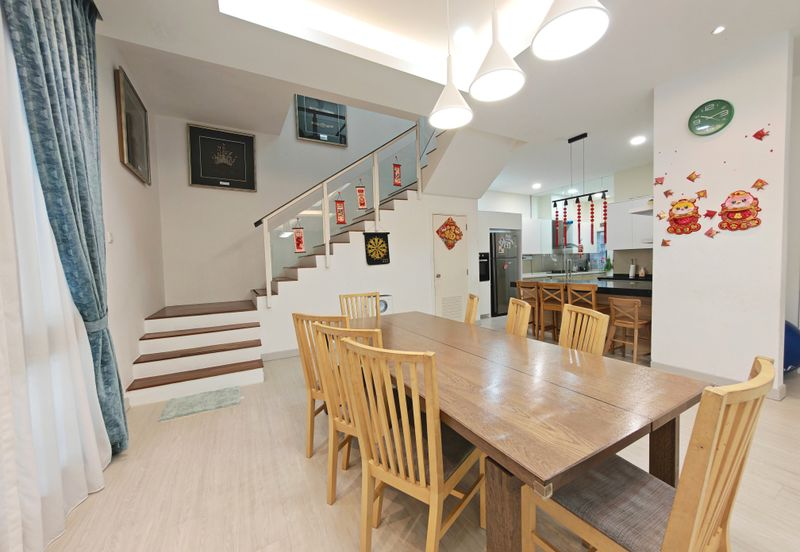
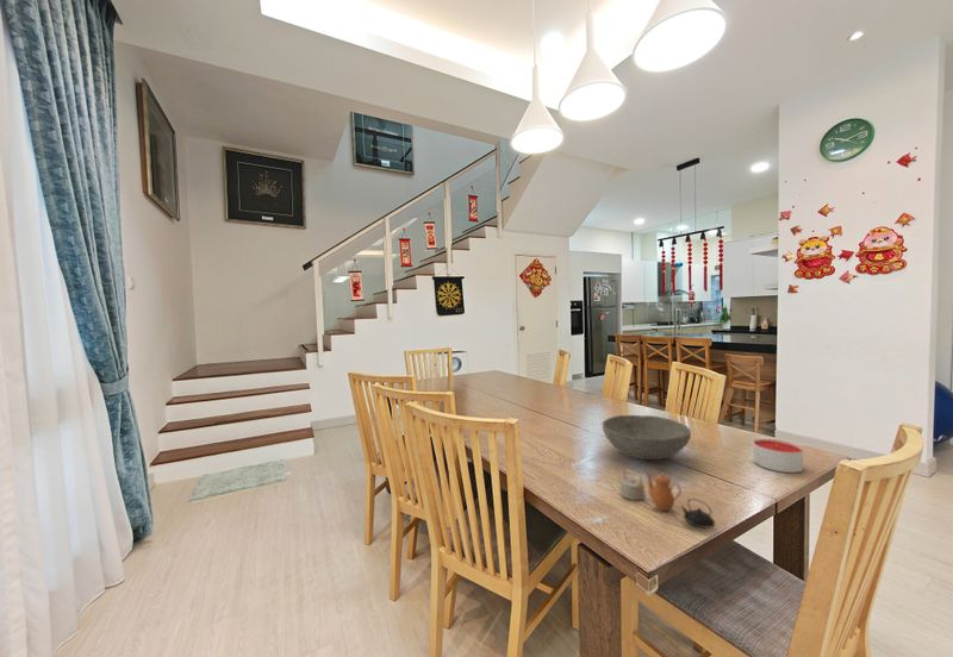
+ candle (777, 453)
+ bowl (644, 439)
+ teapot (660, 489)
